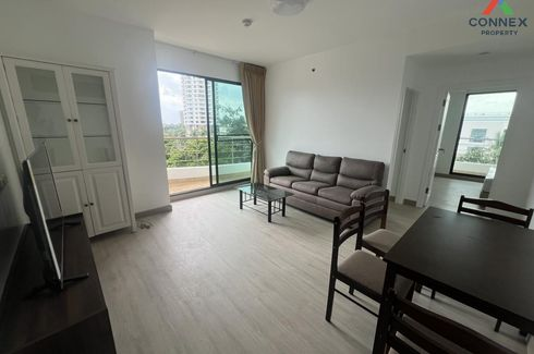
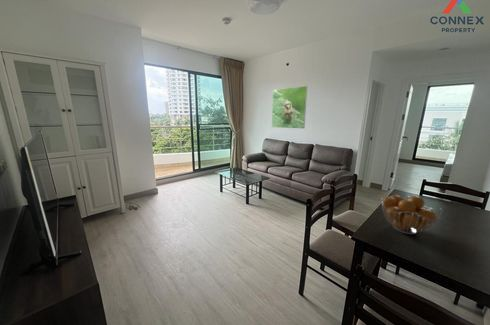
+ fruit basket (407, 213)
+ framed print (288, 108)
